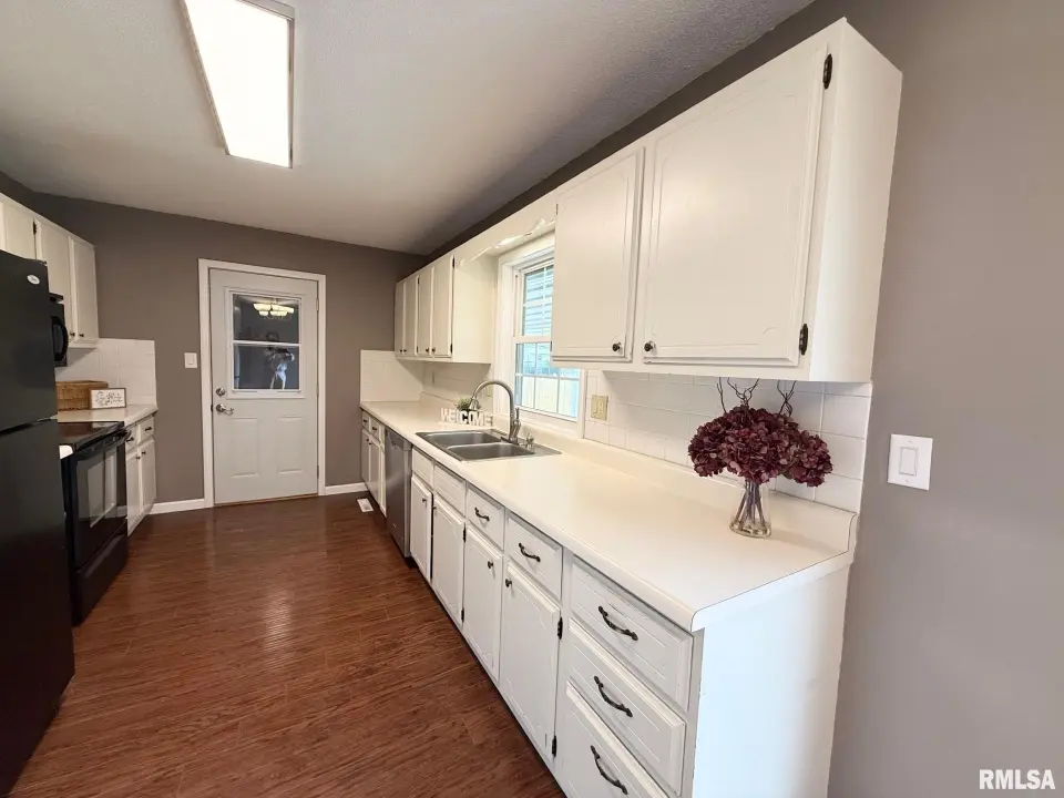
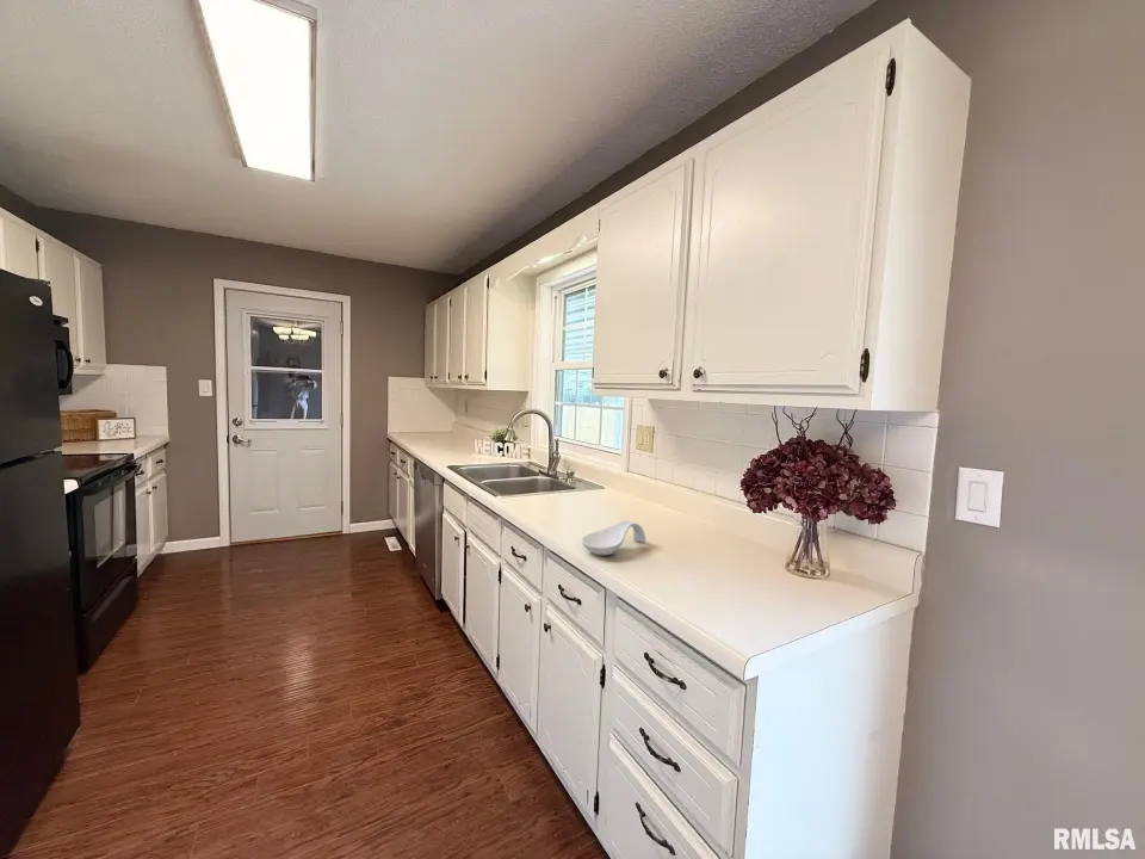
+ spoon rest (615, 536)
